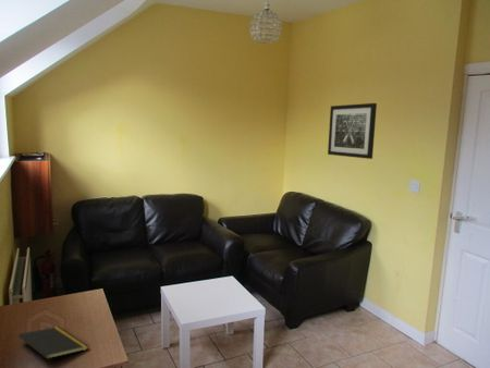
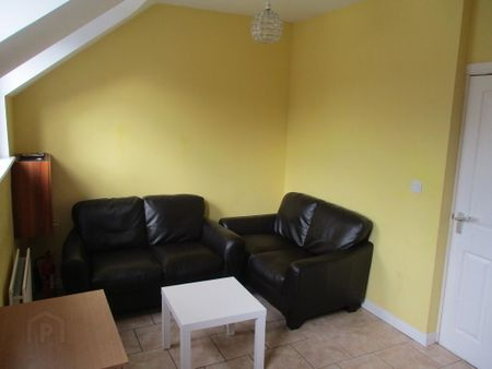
- notepad (53, 341)
- wall art (350, 131)
